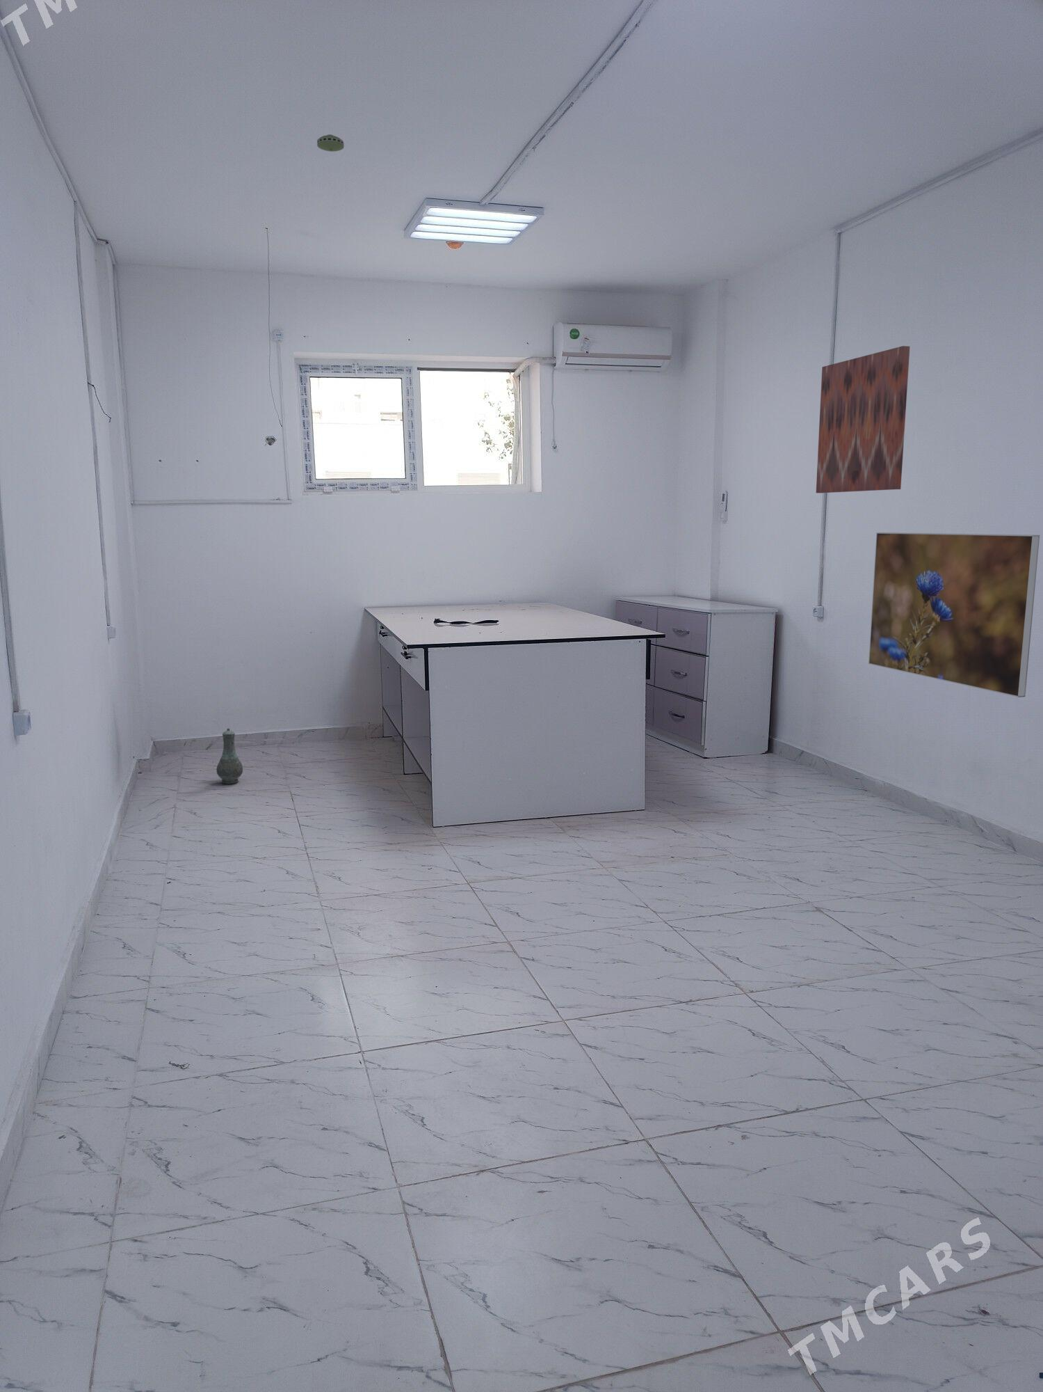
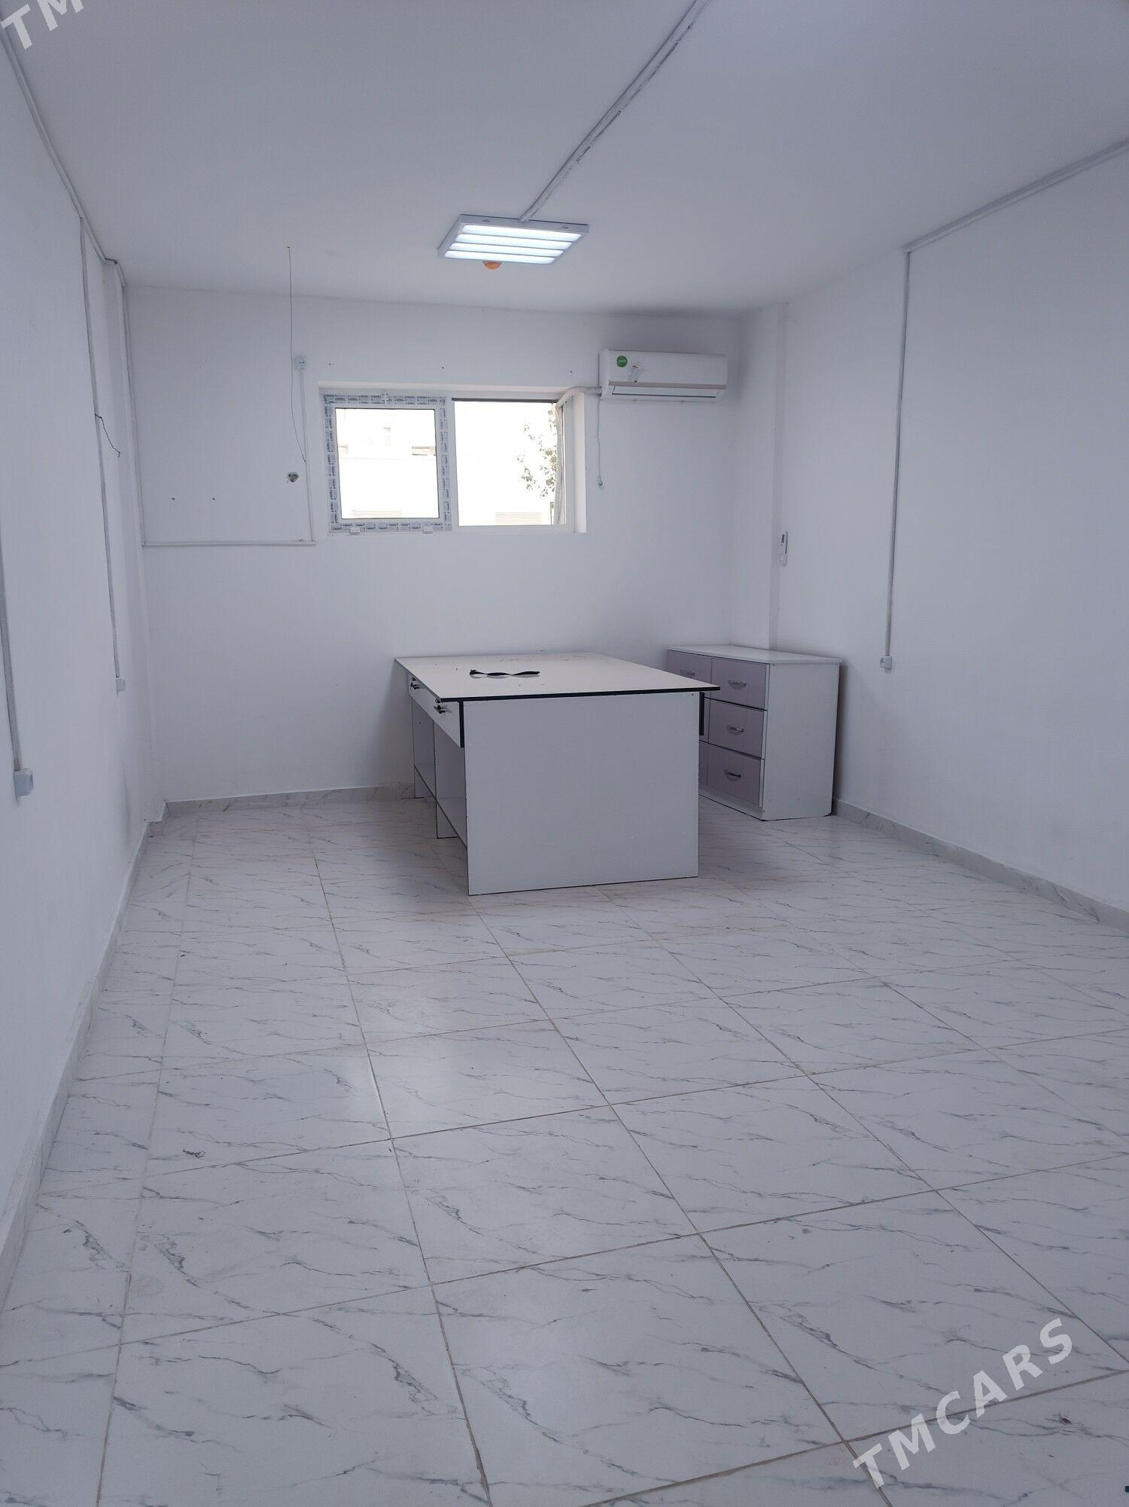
- wall art (859, 424)
- vase (229, 755)
- smoke detector (330, 142)
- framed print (943, 607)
